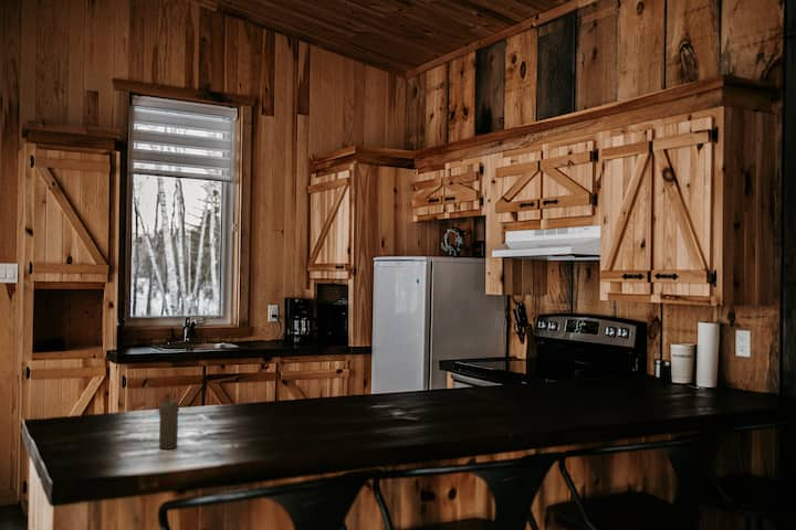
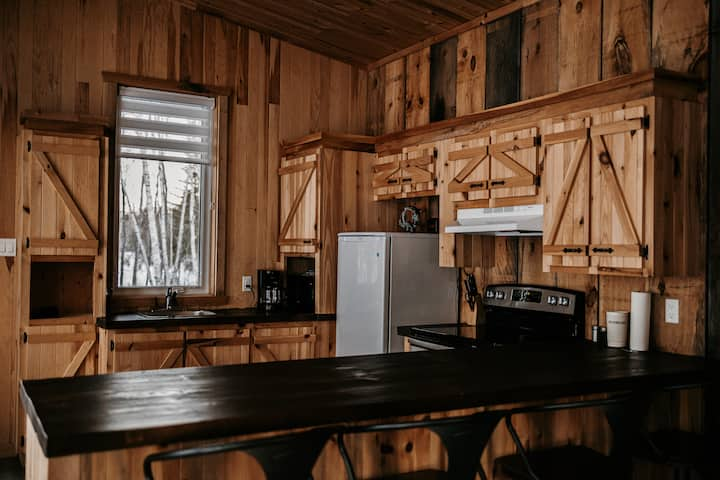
- candle (169, 418)
